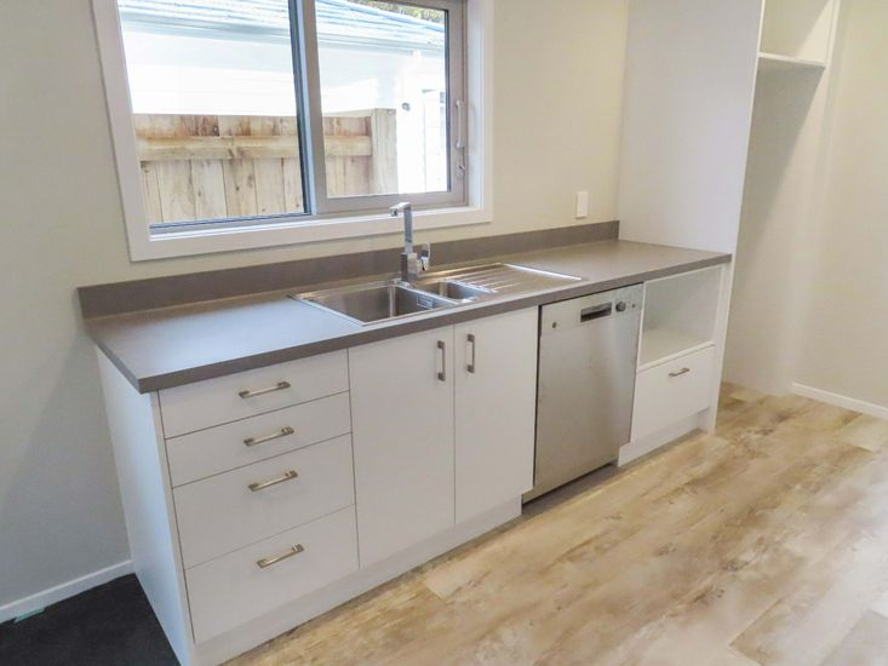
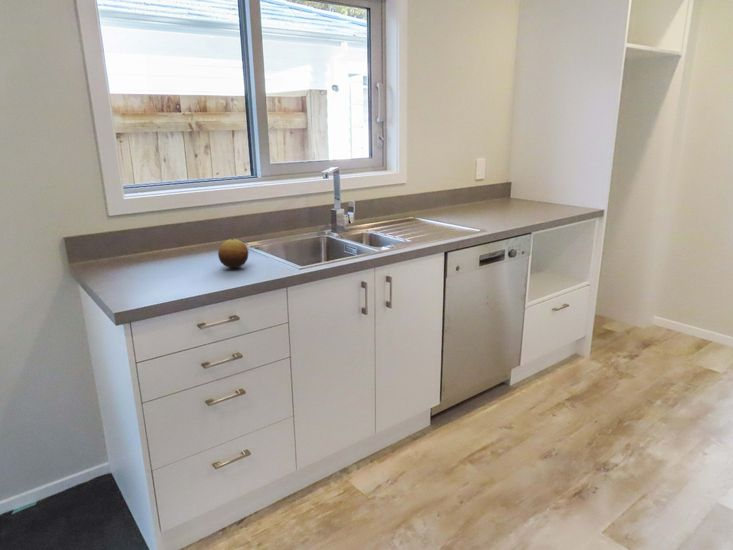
+ fruit (233, 253)
